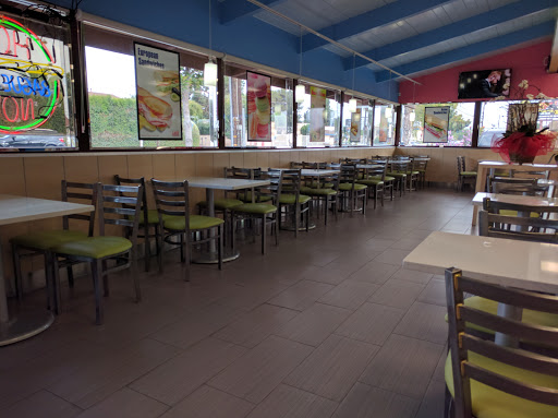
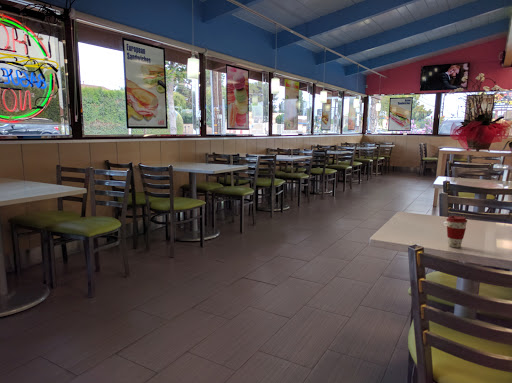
+ coffee cup (455, 231)
